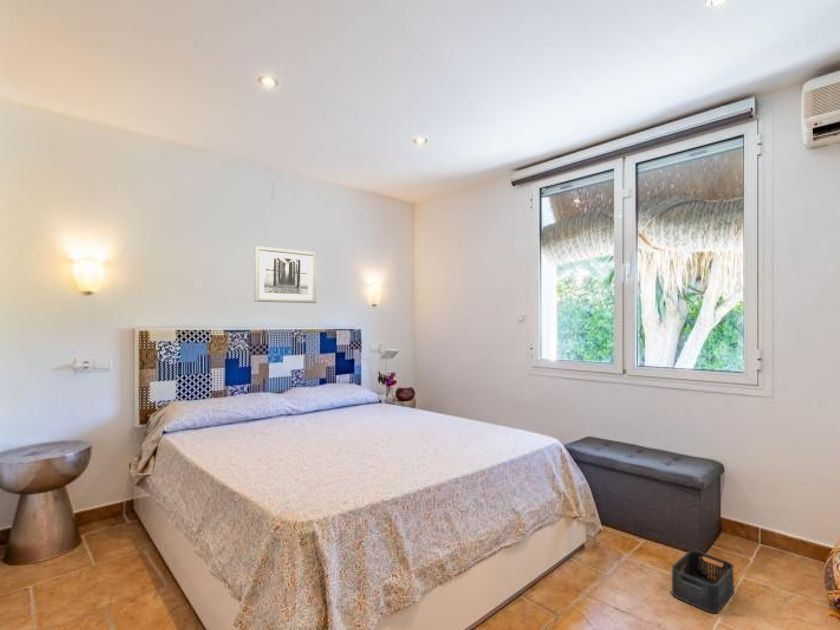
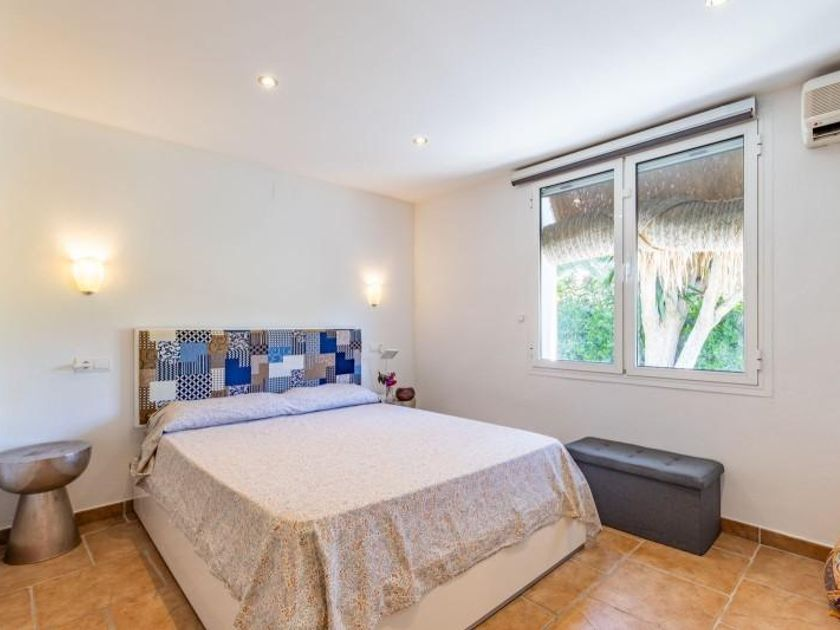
- storage bin (702, 579)
- wall art (286, 276)
